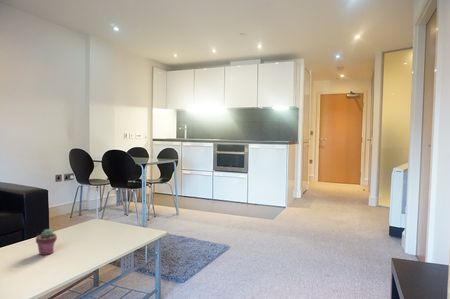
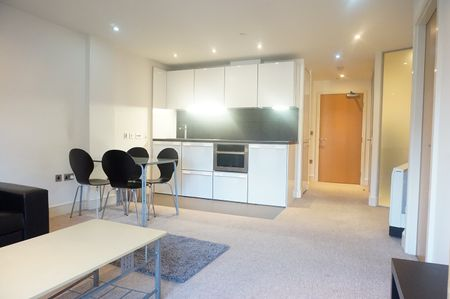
- potted succulent (46, 241)
